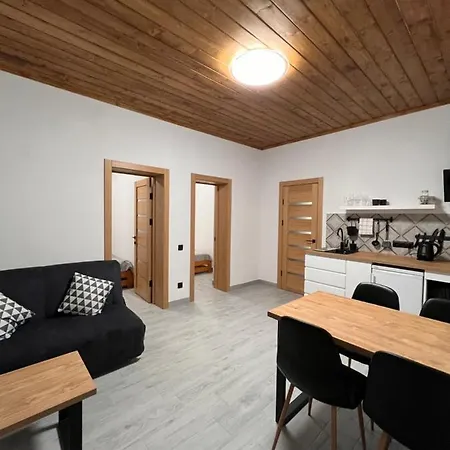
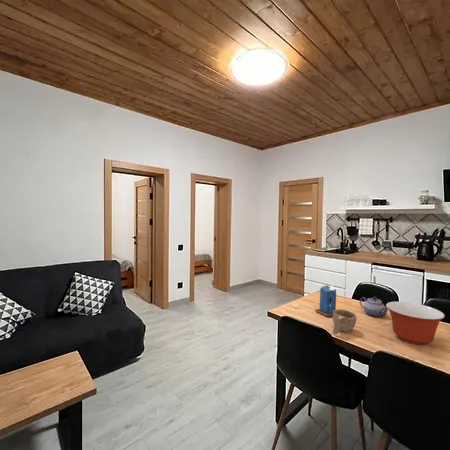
+ teapot (373, 305)
+ mixing bowl (413, 324)
+ candle (327, 298)
+ cup (341, 322)
